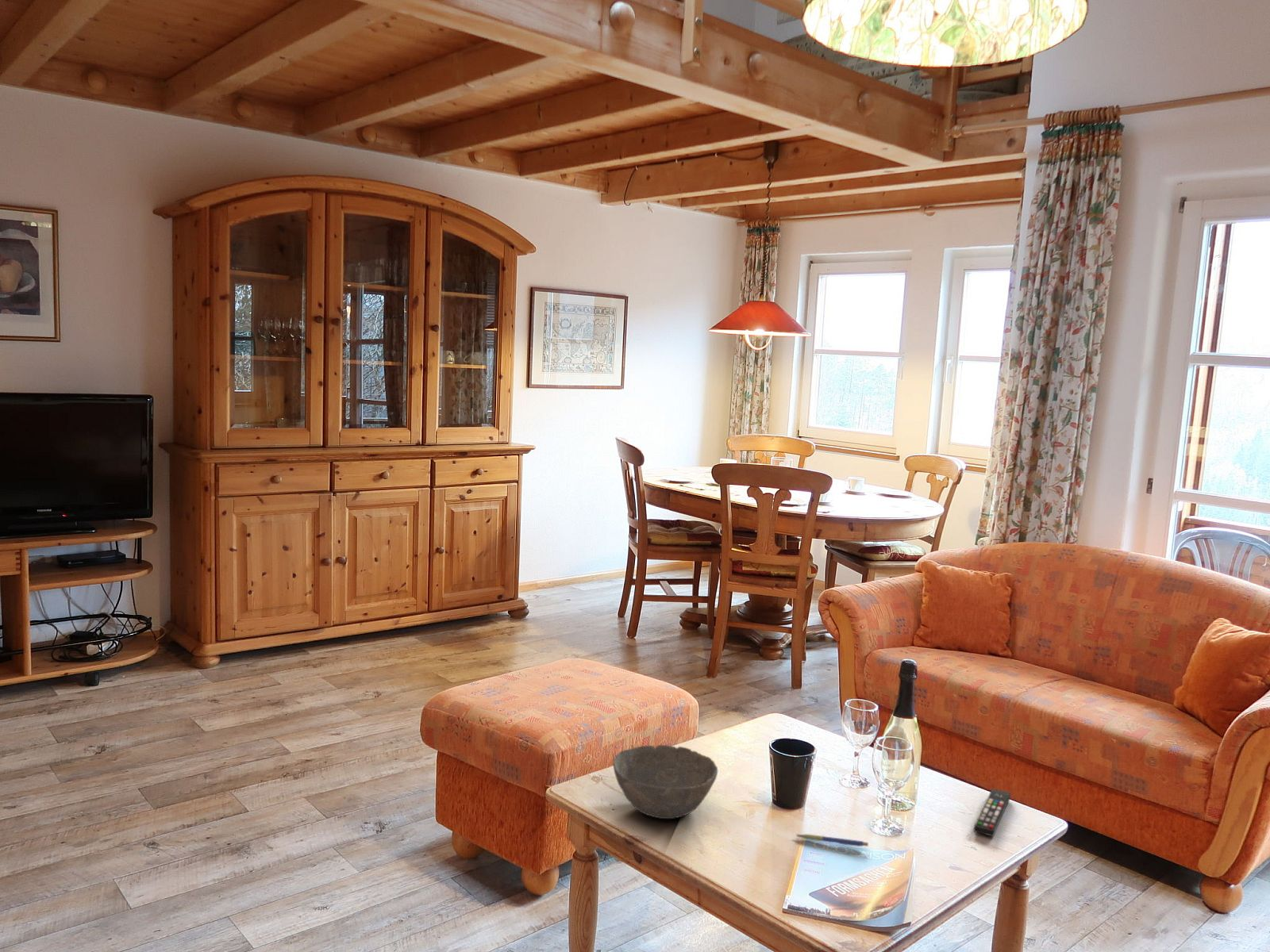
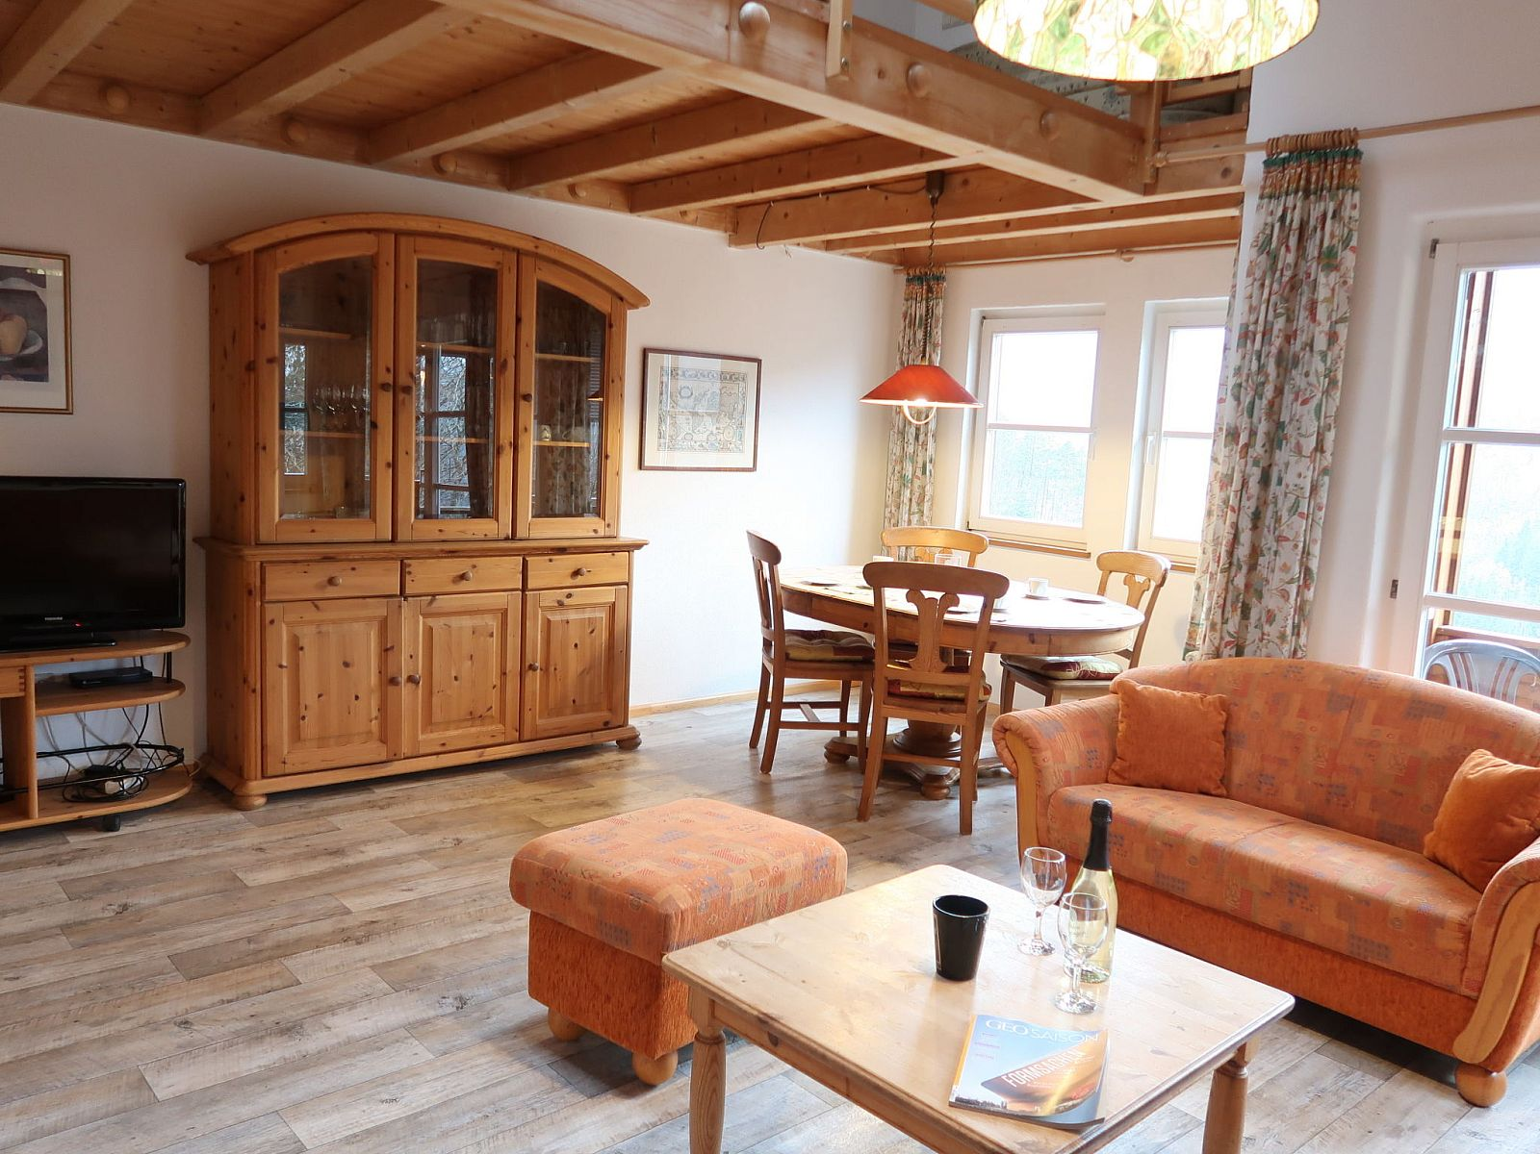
- pen (831, 839)
- remote control (993, 811)
- bowl (664, 787)
